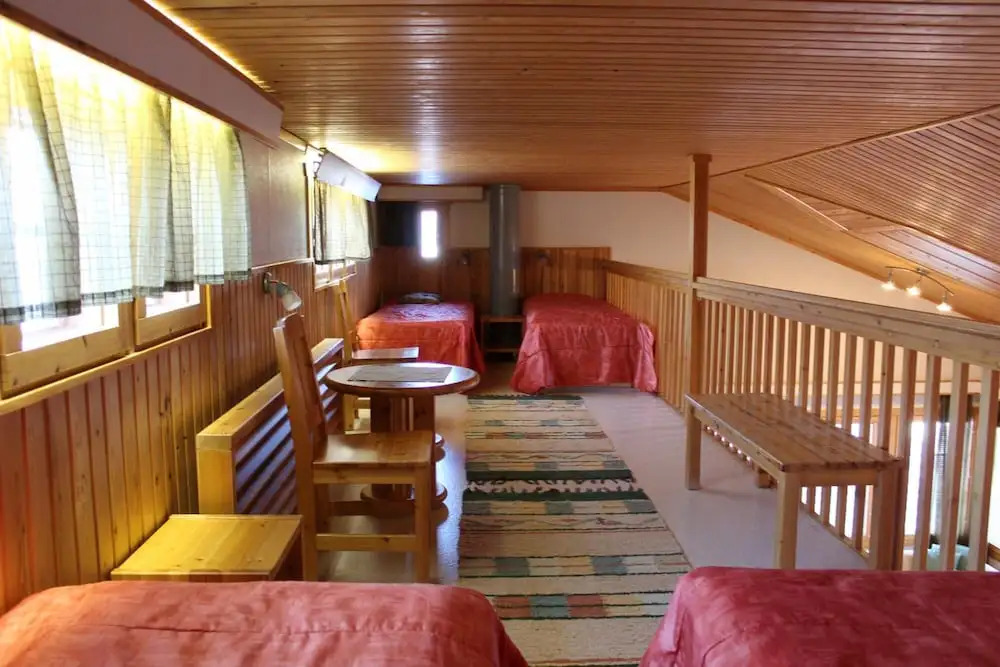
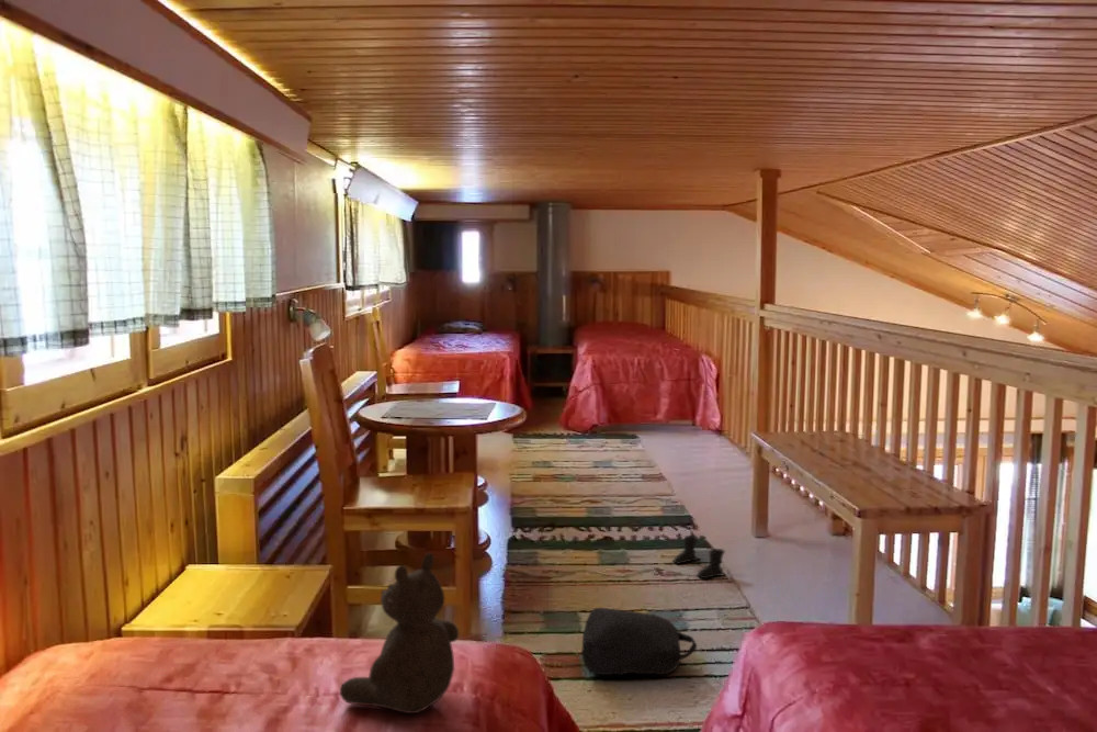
+ backpack (638, 640)
+ boots (698, 558)
+ teddy bear (398, 628)
